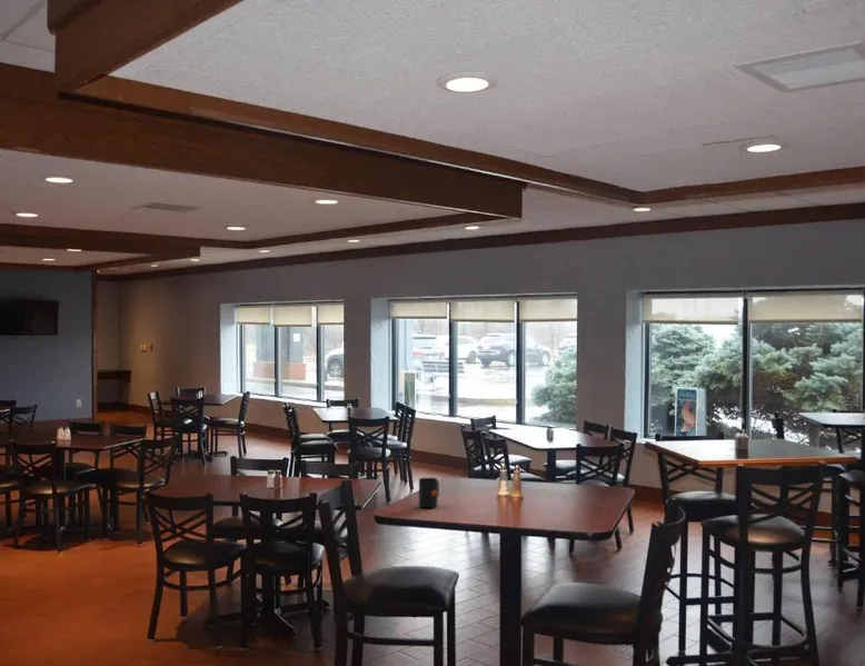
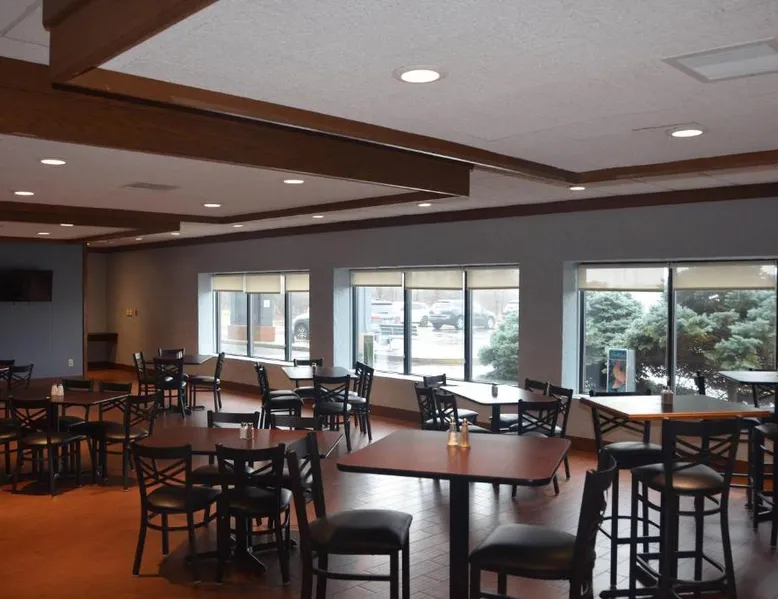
- mug (430, 491)
